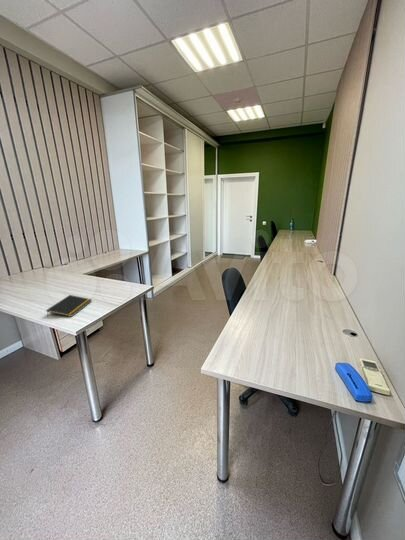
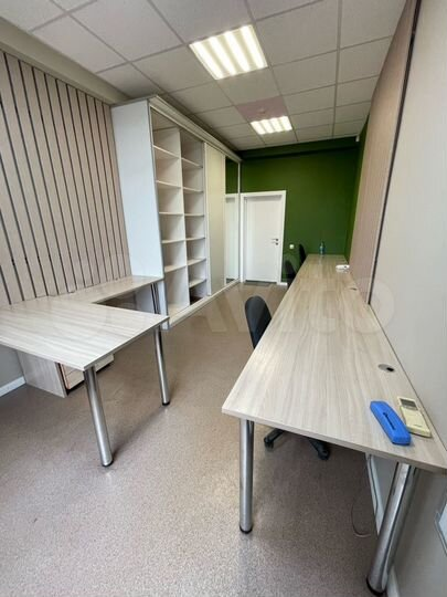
- notepad (70, 305)
